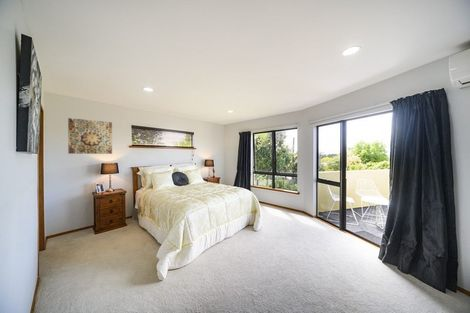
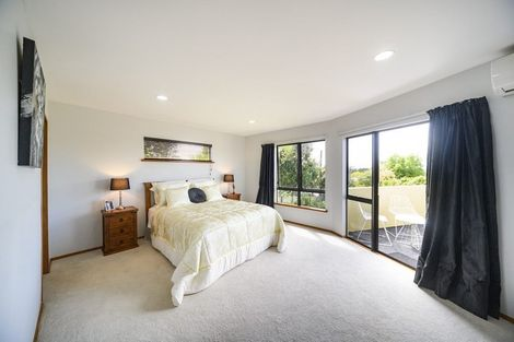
- wall art (91, 137)
